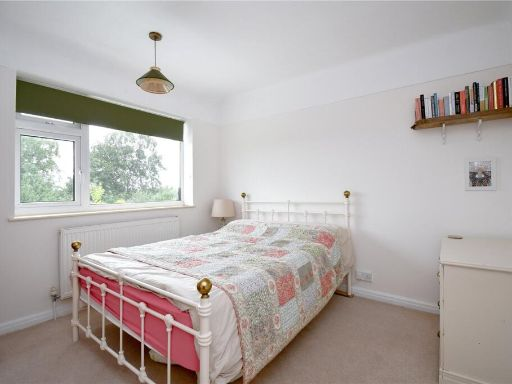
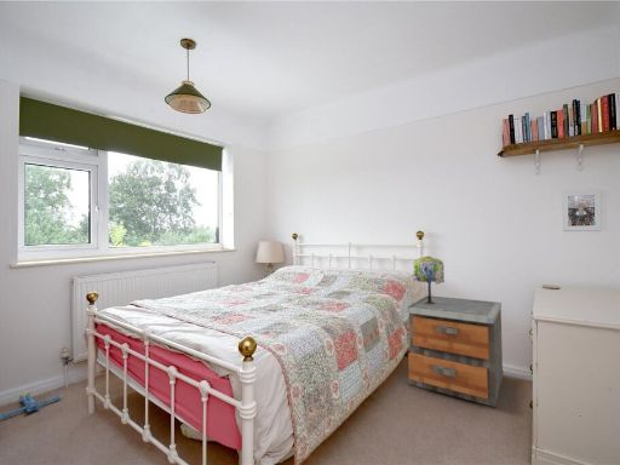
+ plush toy (29, 402)
+ nightstand (454, 344)
+ table lamp (427, 279)
